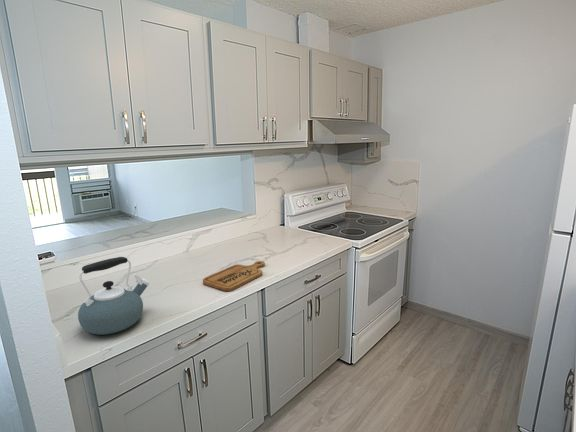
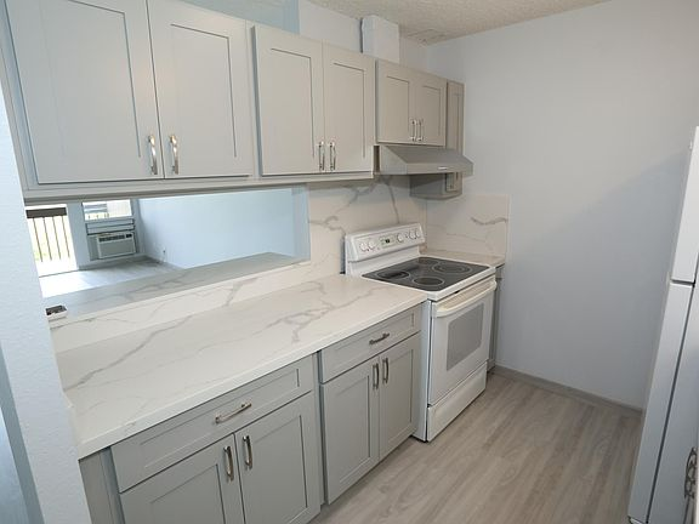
- kettle (115, 290)
- cutting board (240, 273)
